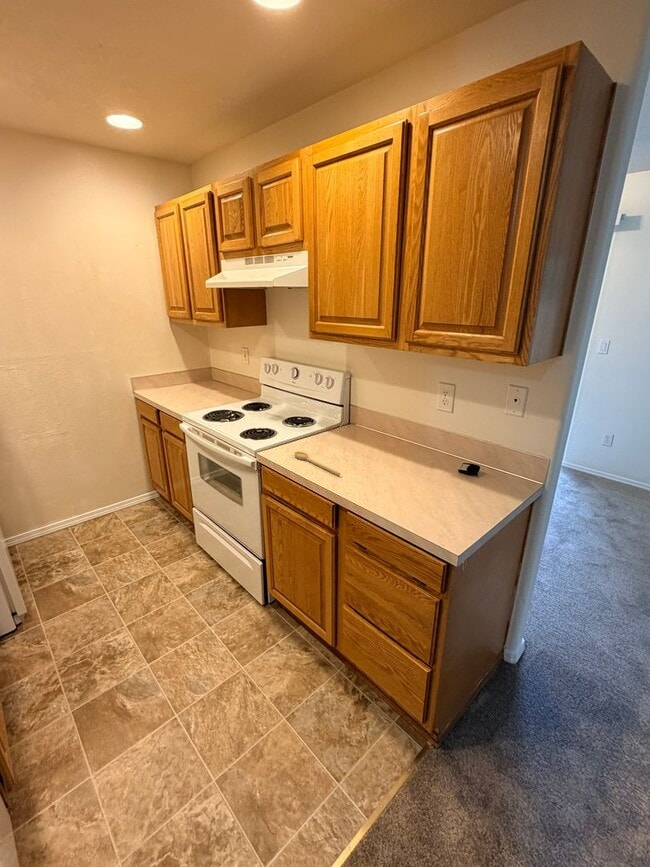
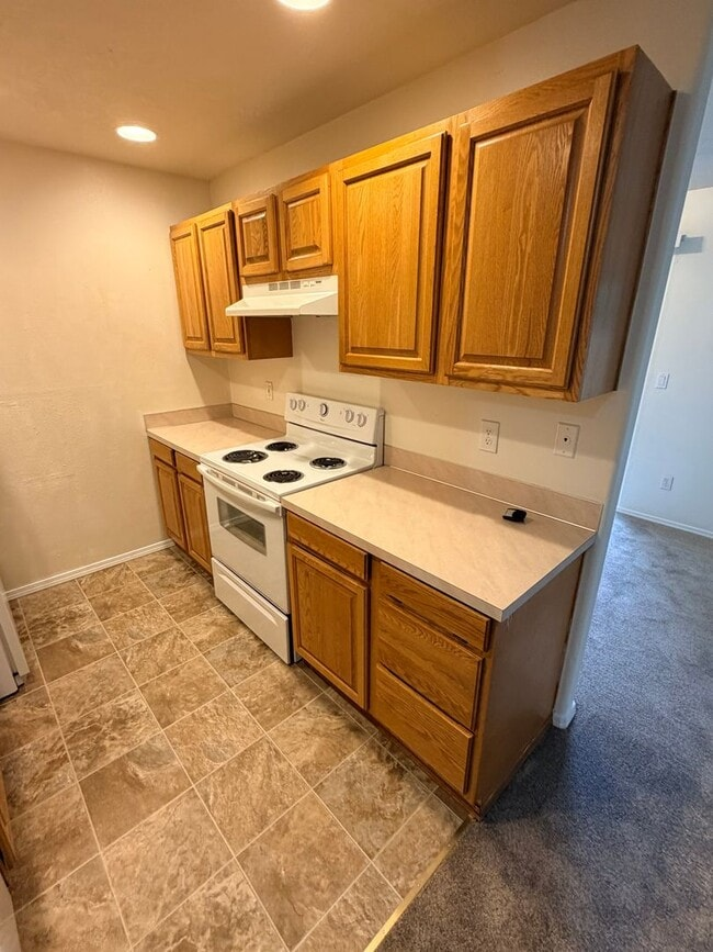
- spoon (316, 462)
